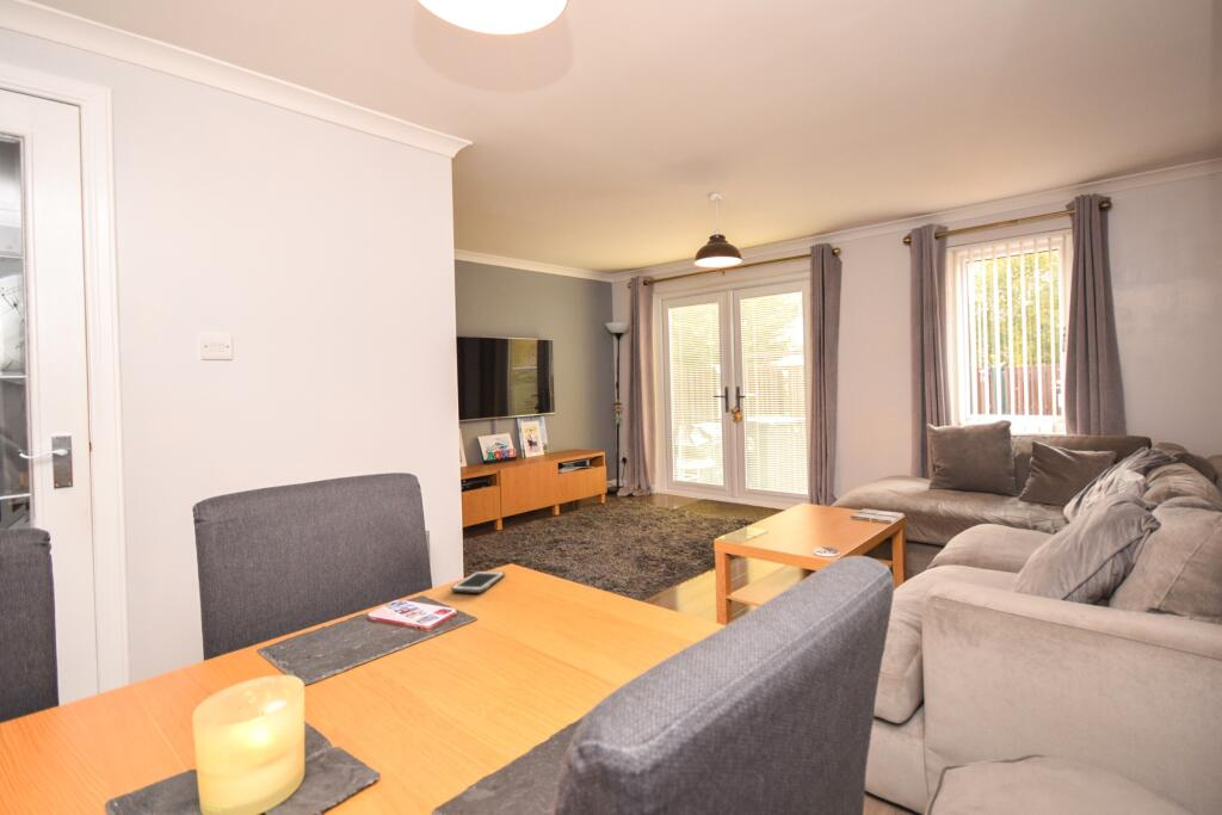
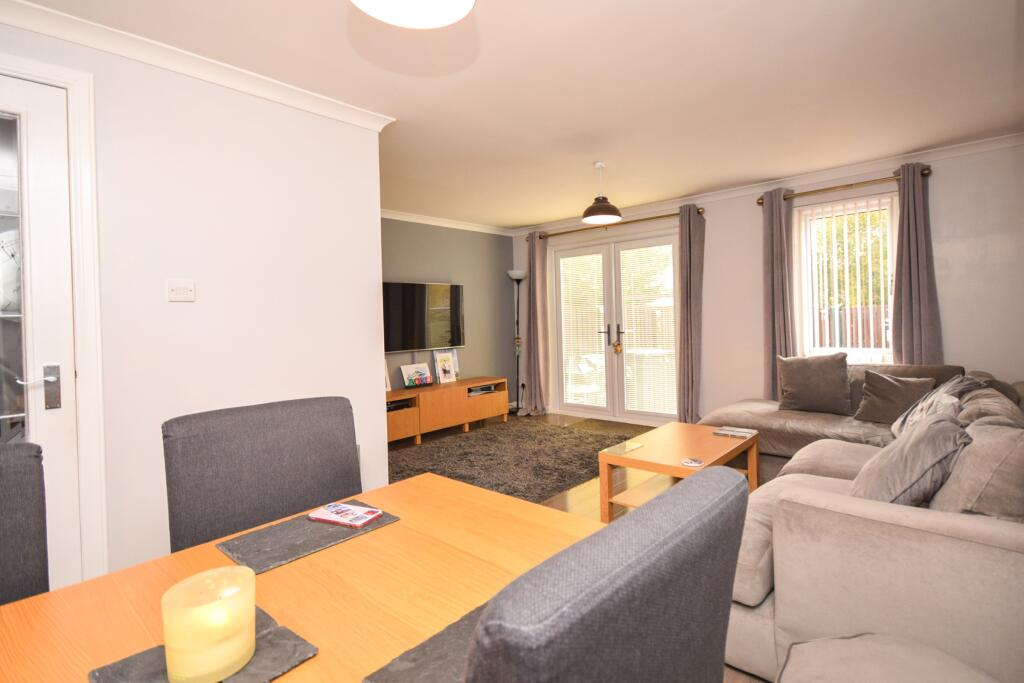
- cell phone (479, 581)
